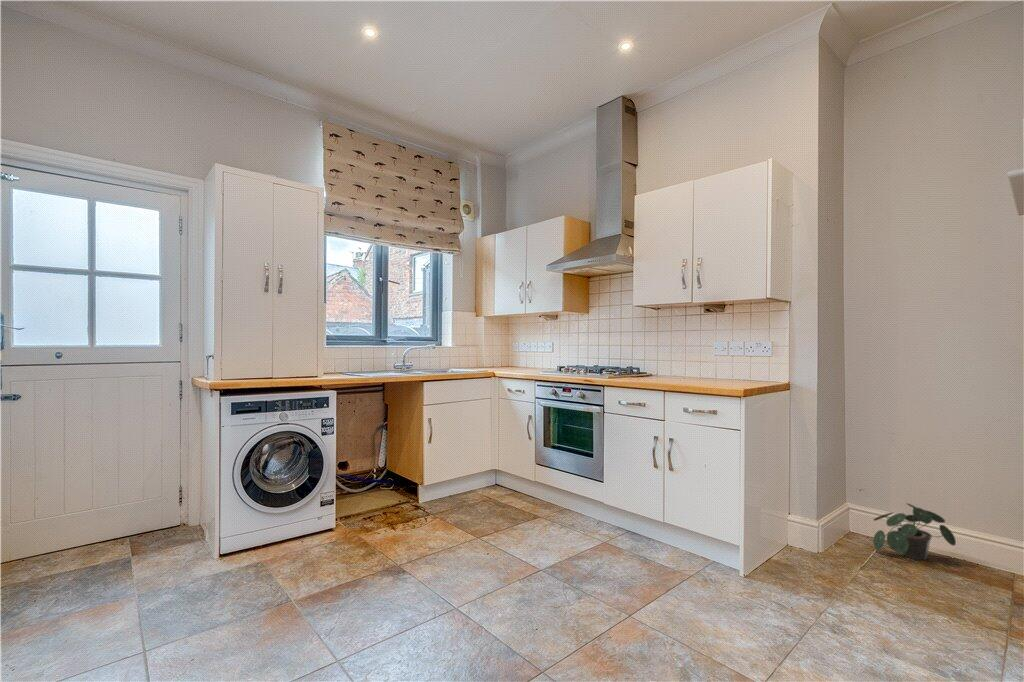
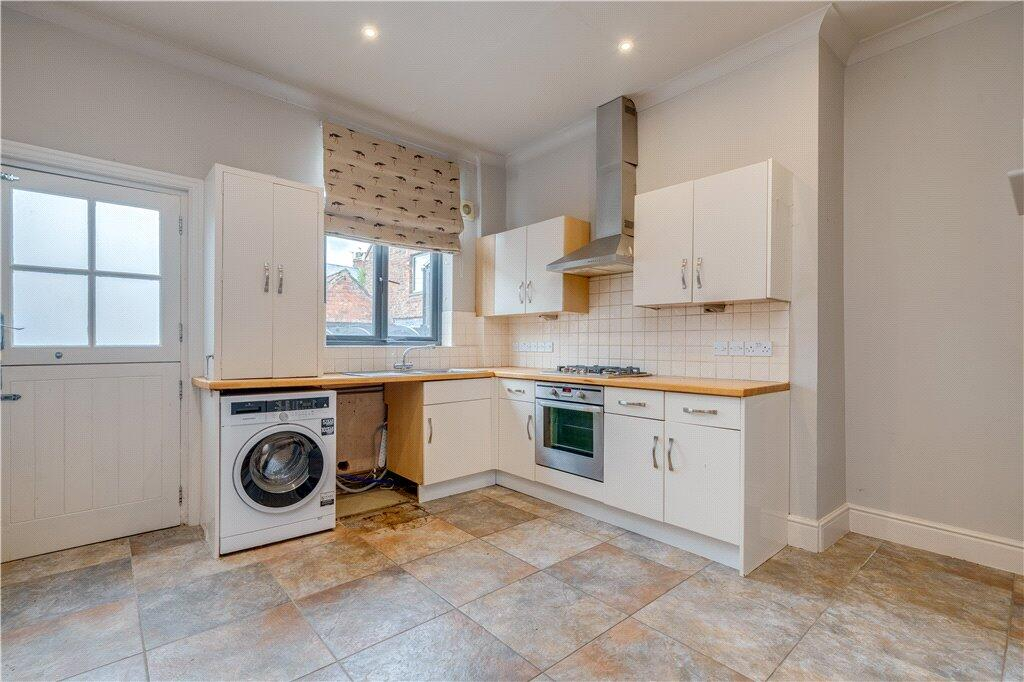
- potted plant (910, 530)
